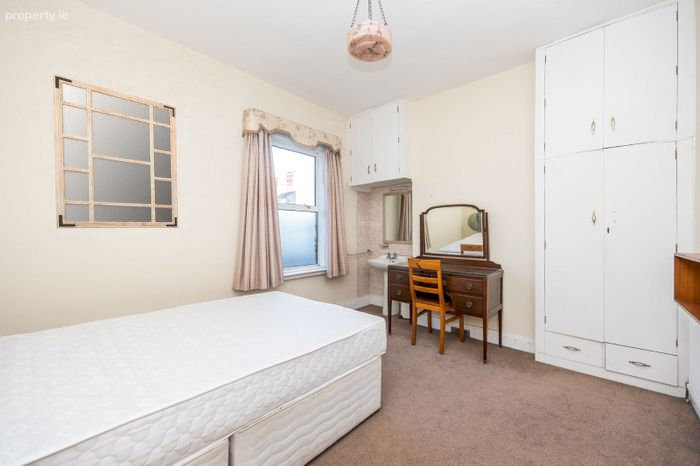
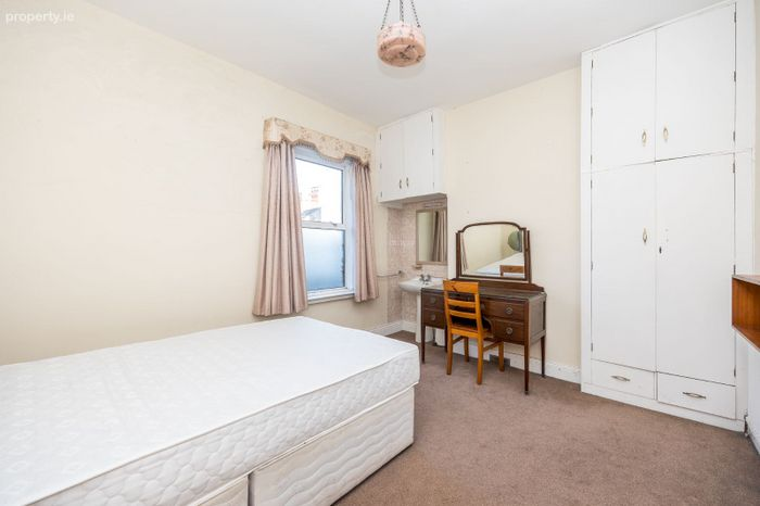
- mirror (123, 160)
